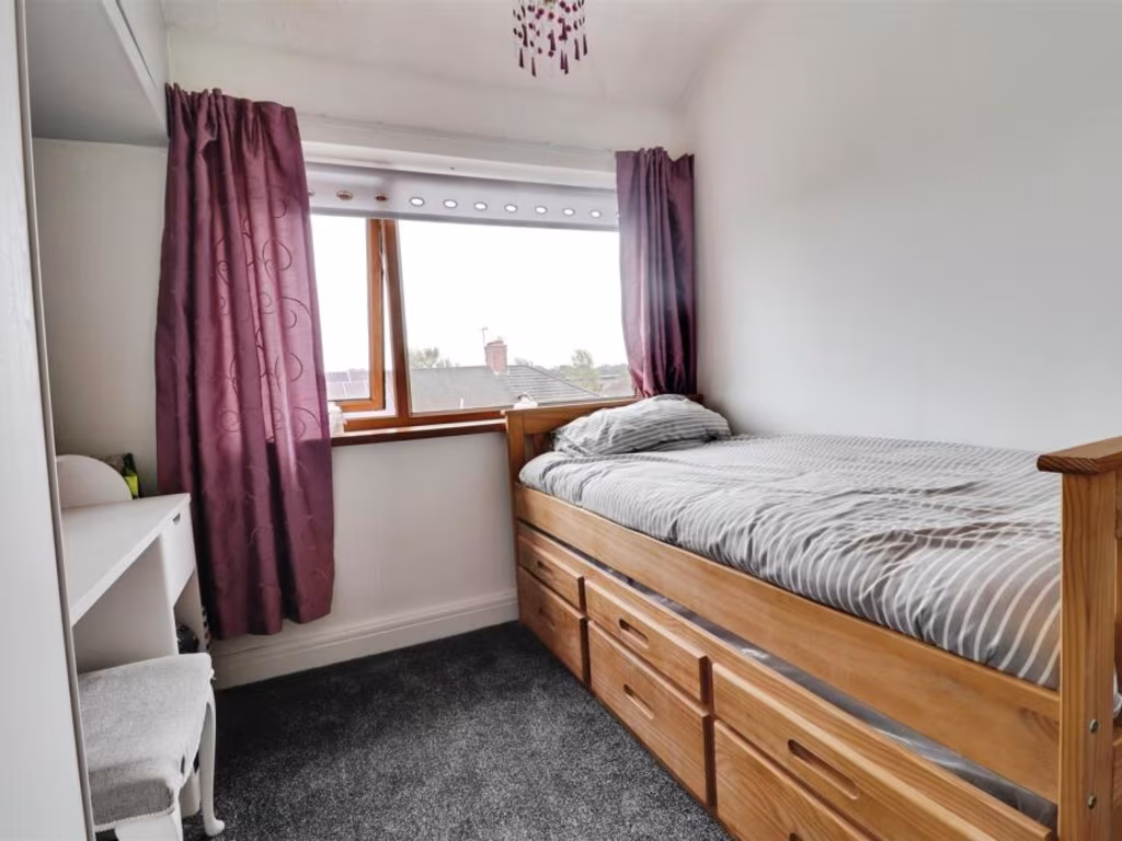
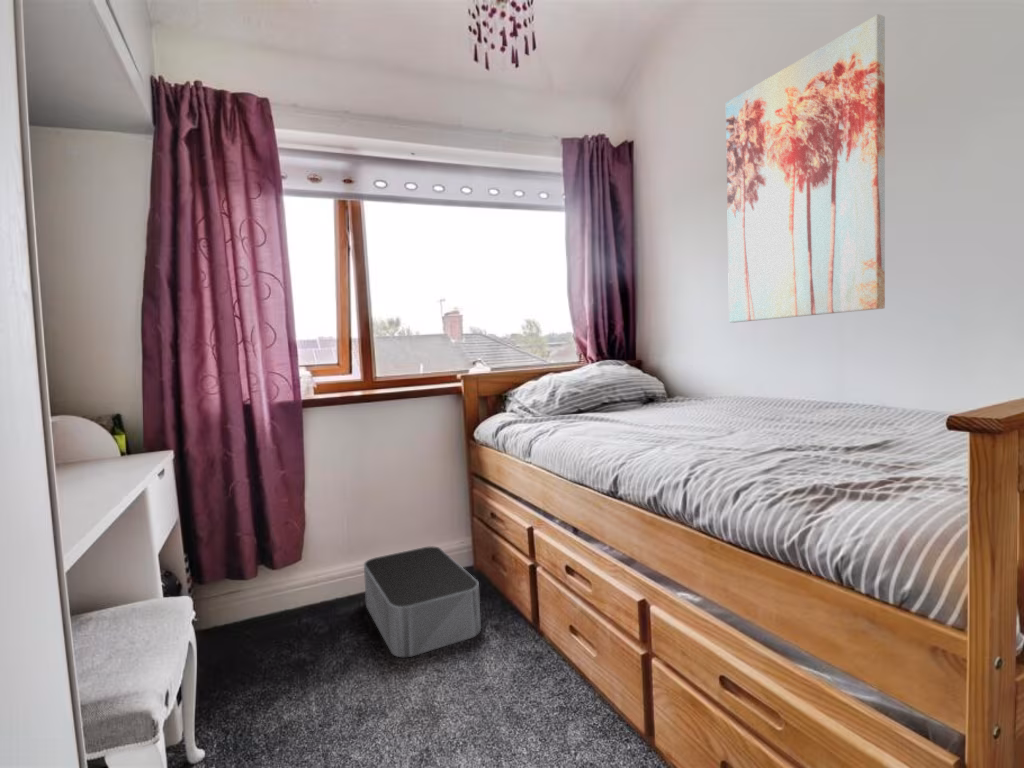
+ storage bin (419, 594)
+ wall art (795, 192)
